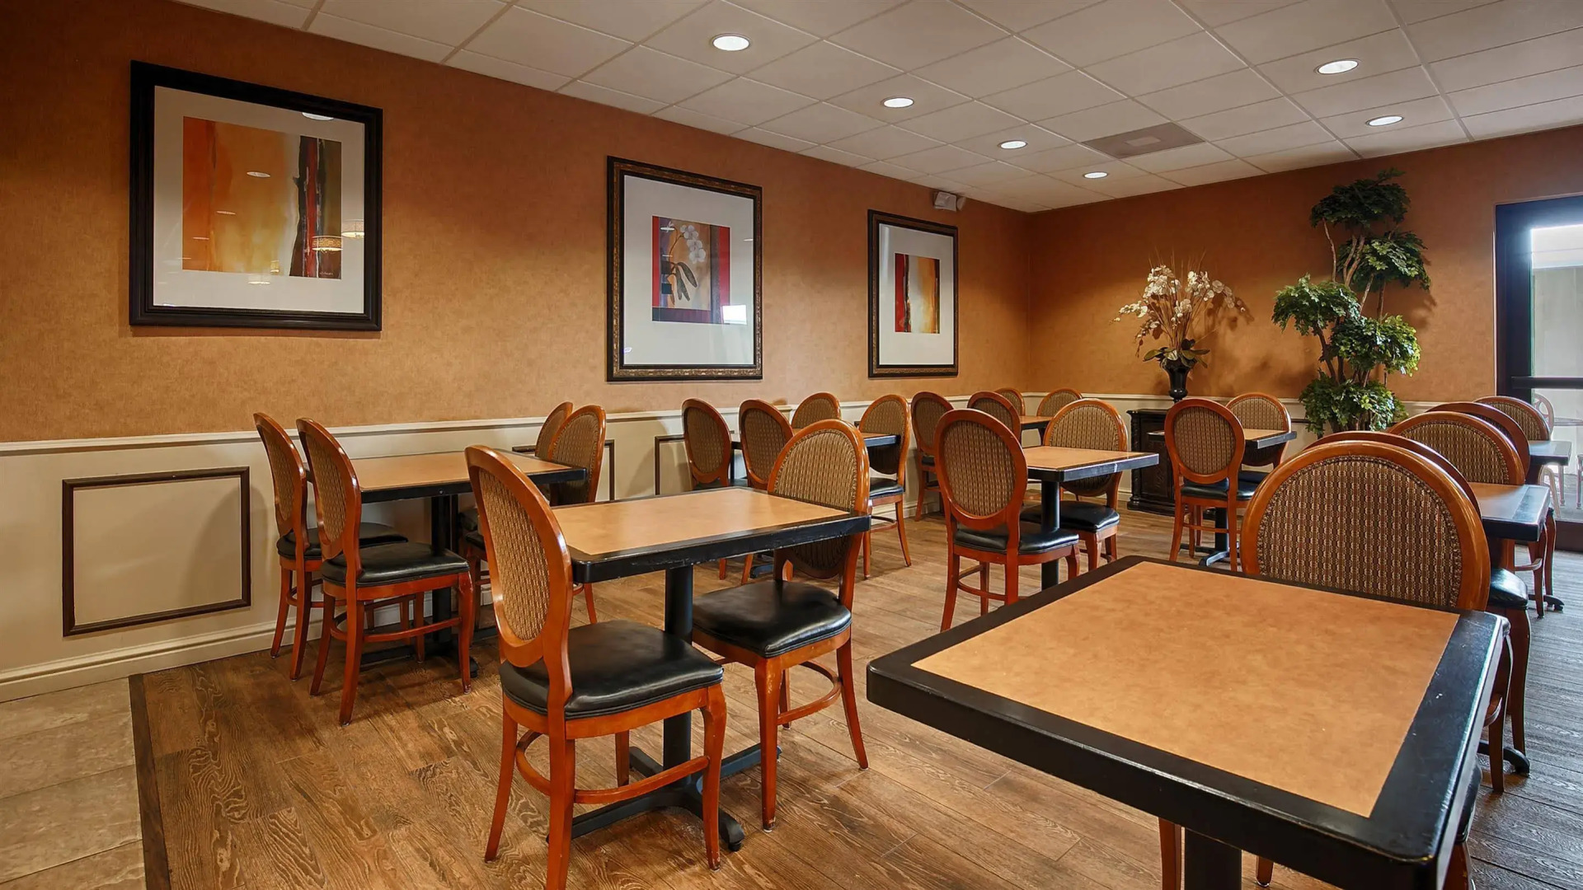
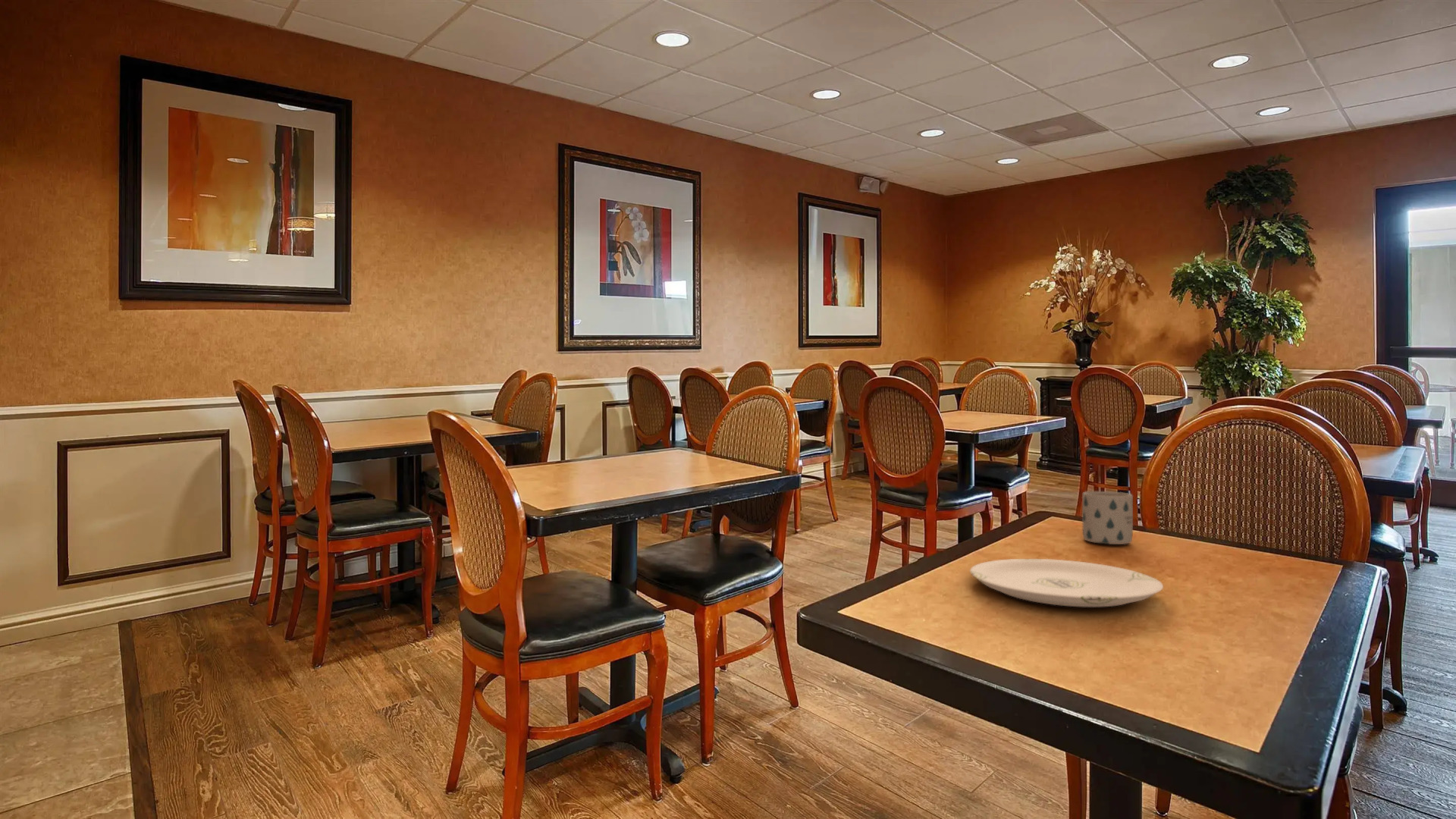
+ plate (1062, 582)
+ mug (1109, 516)
